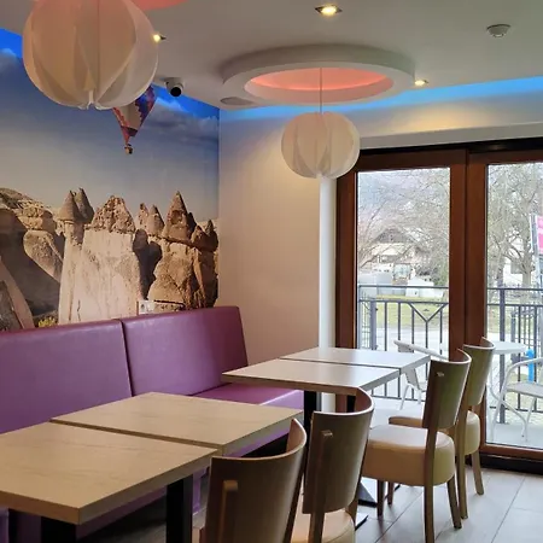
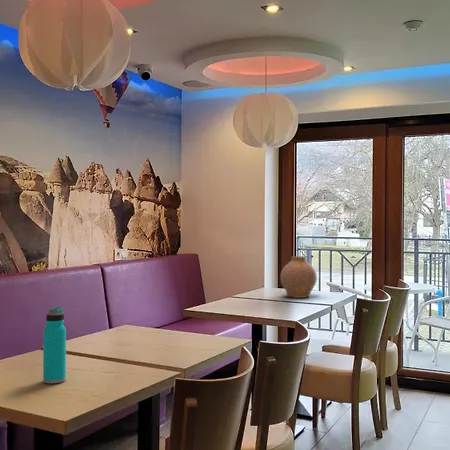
+ vase (298, 276)
+ water bottle (54, 344)
